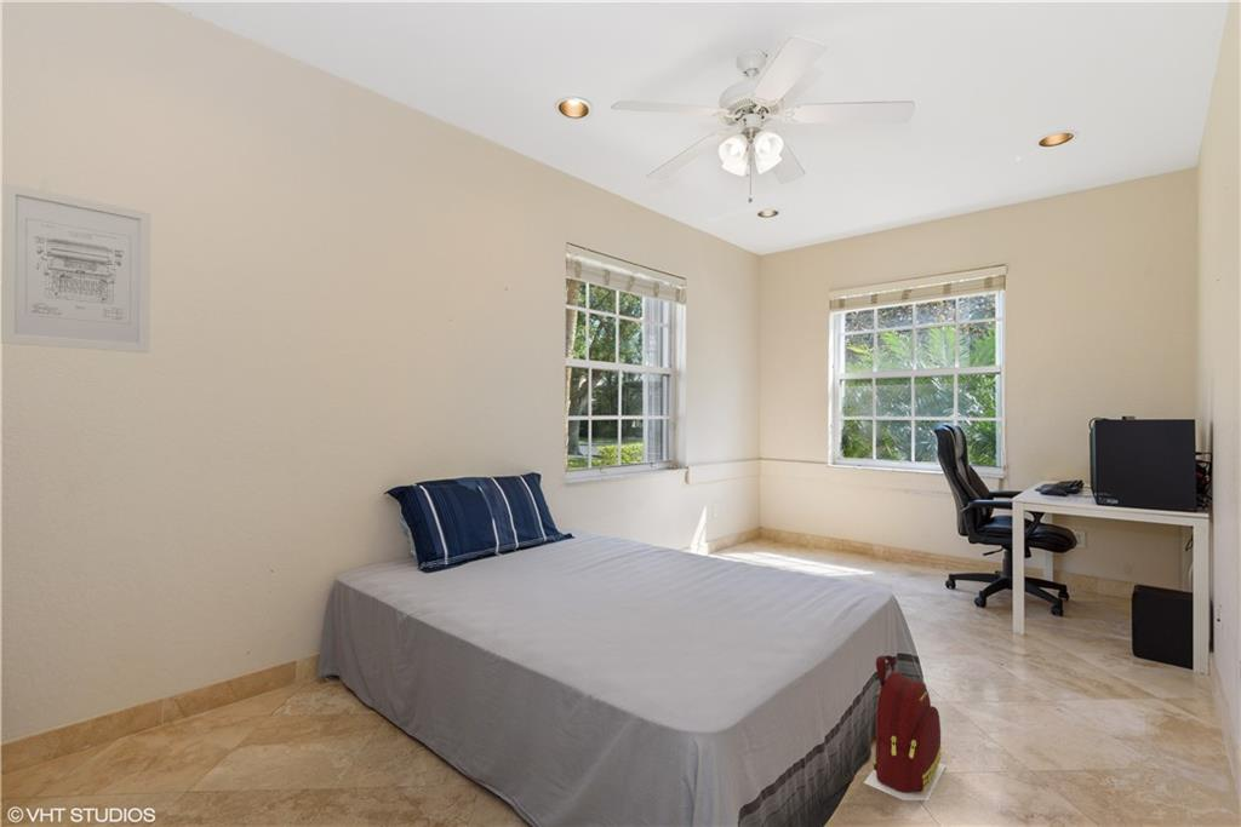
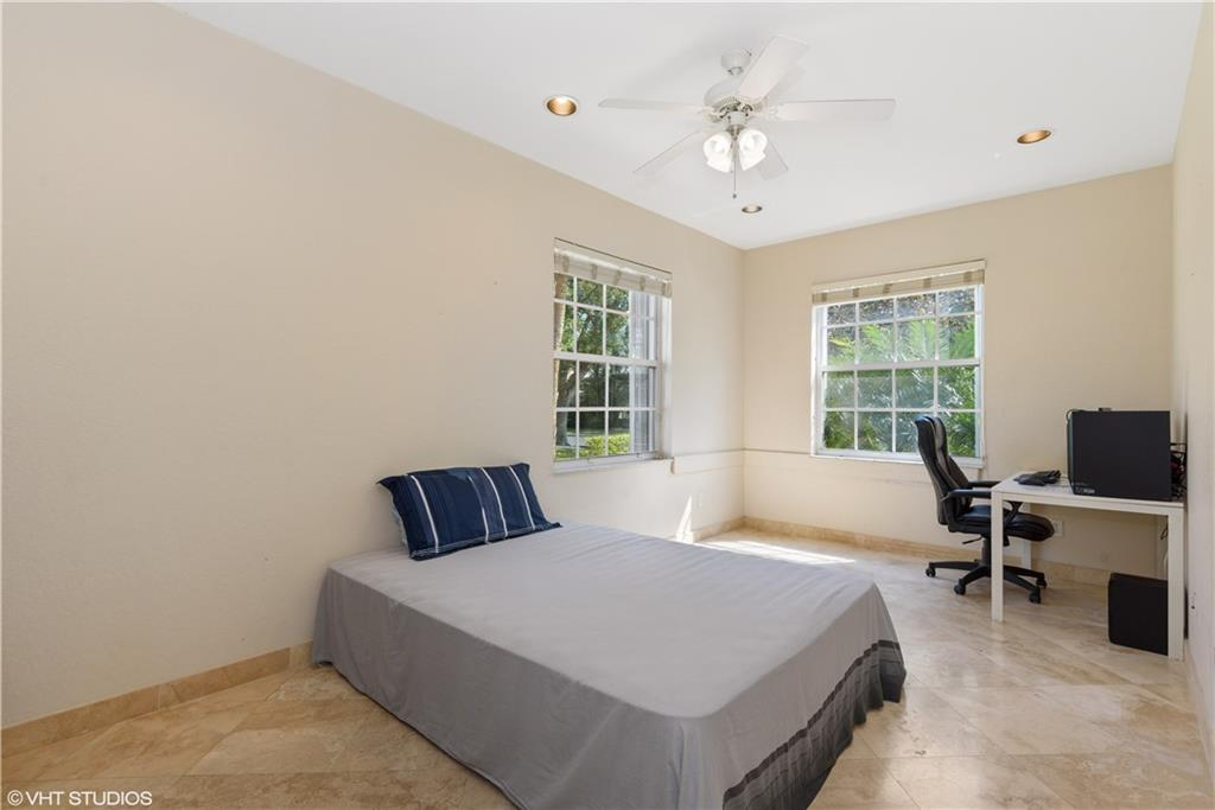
- backpack (905, 717)
- wall art (80, 274)
